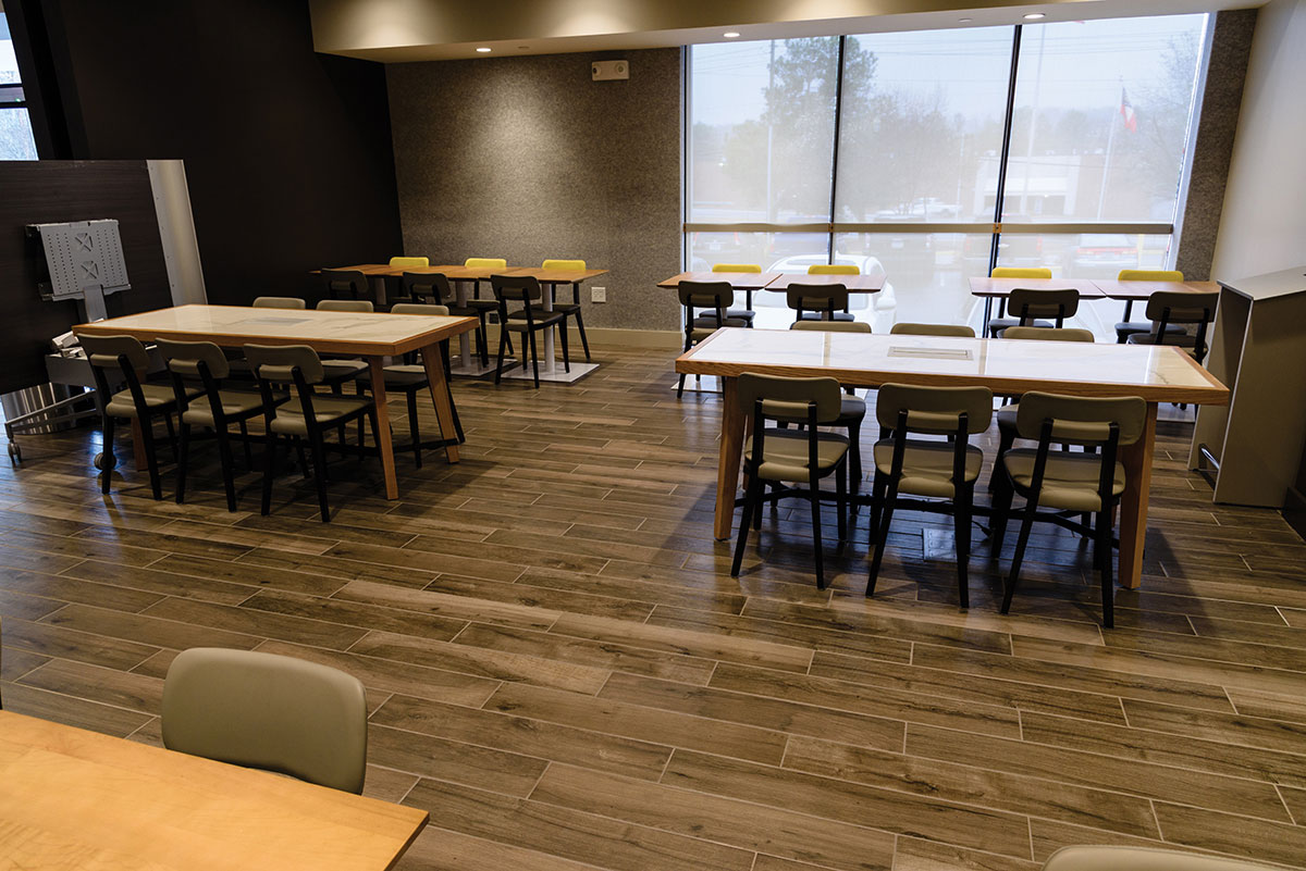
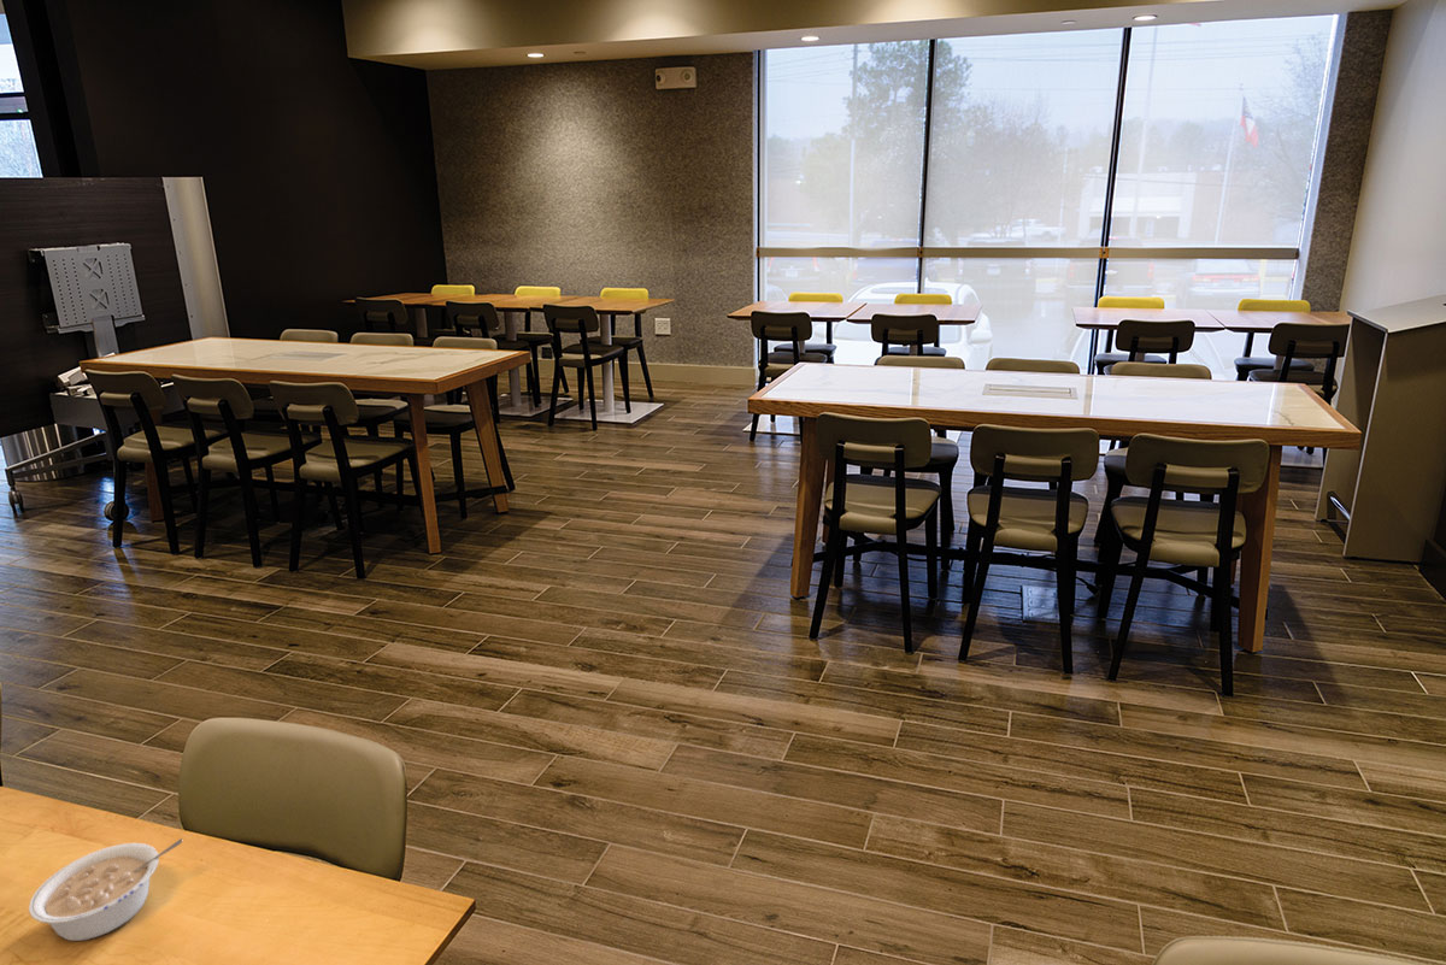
+ legume (104, 889)
